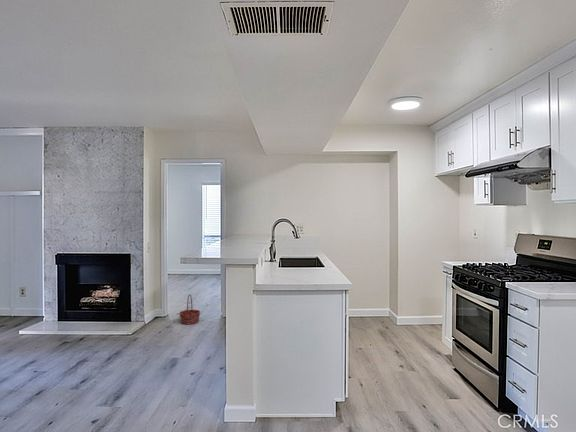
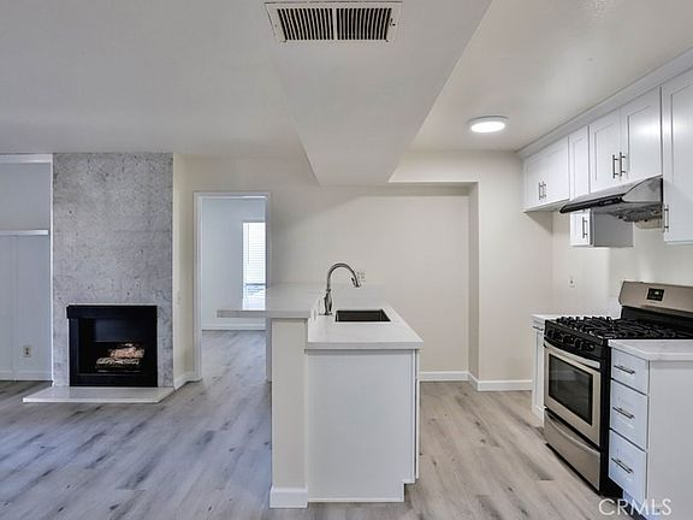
- basket (191, 308)
